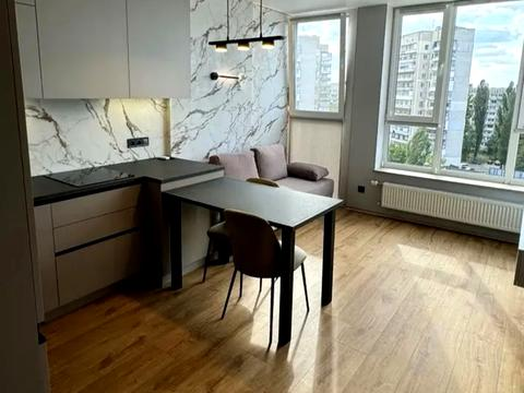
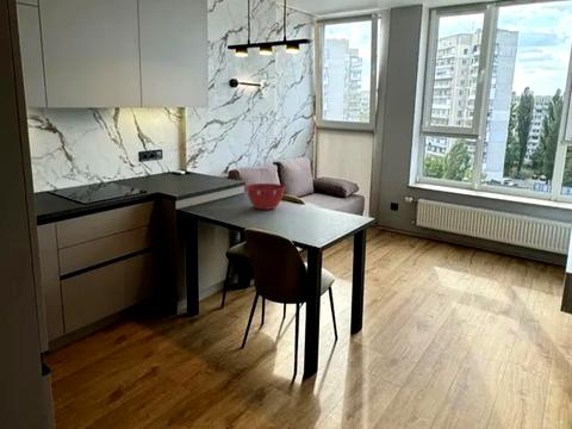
+ mixing bowl (265, 197)
